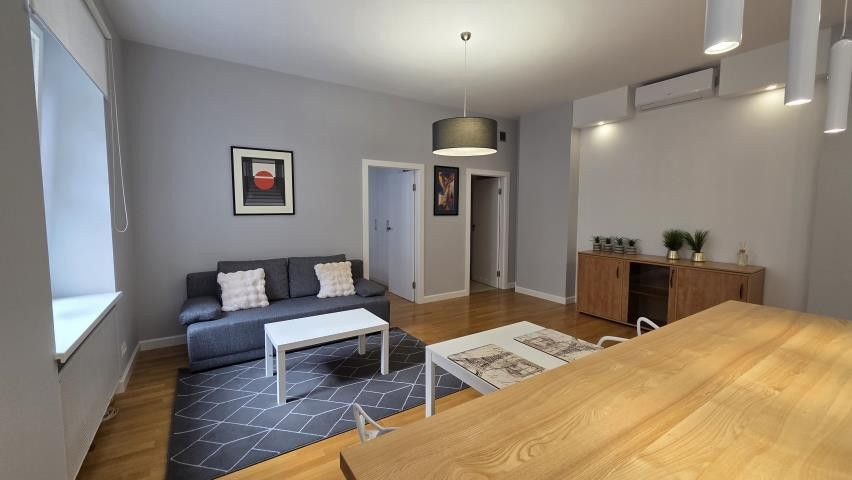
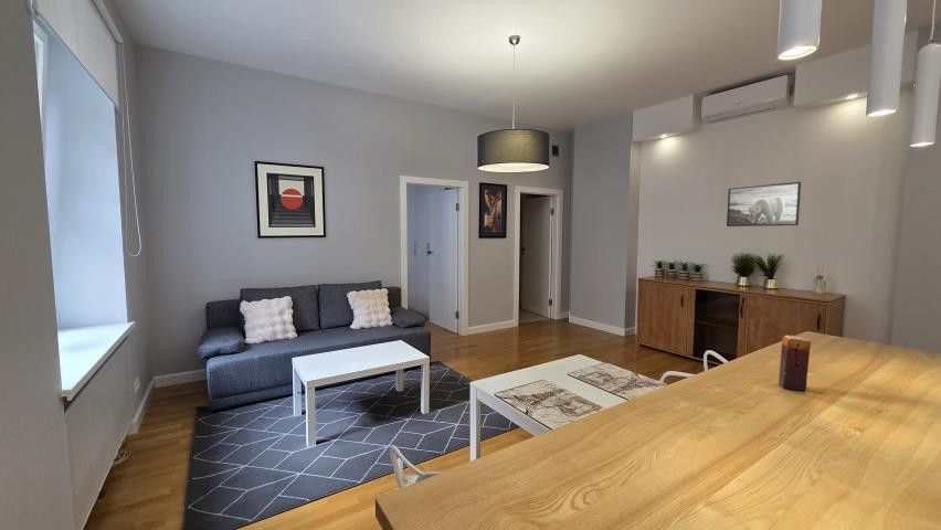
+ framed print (761, 205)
+ candle (793, 361)
